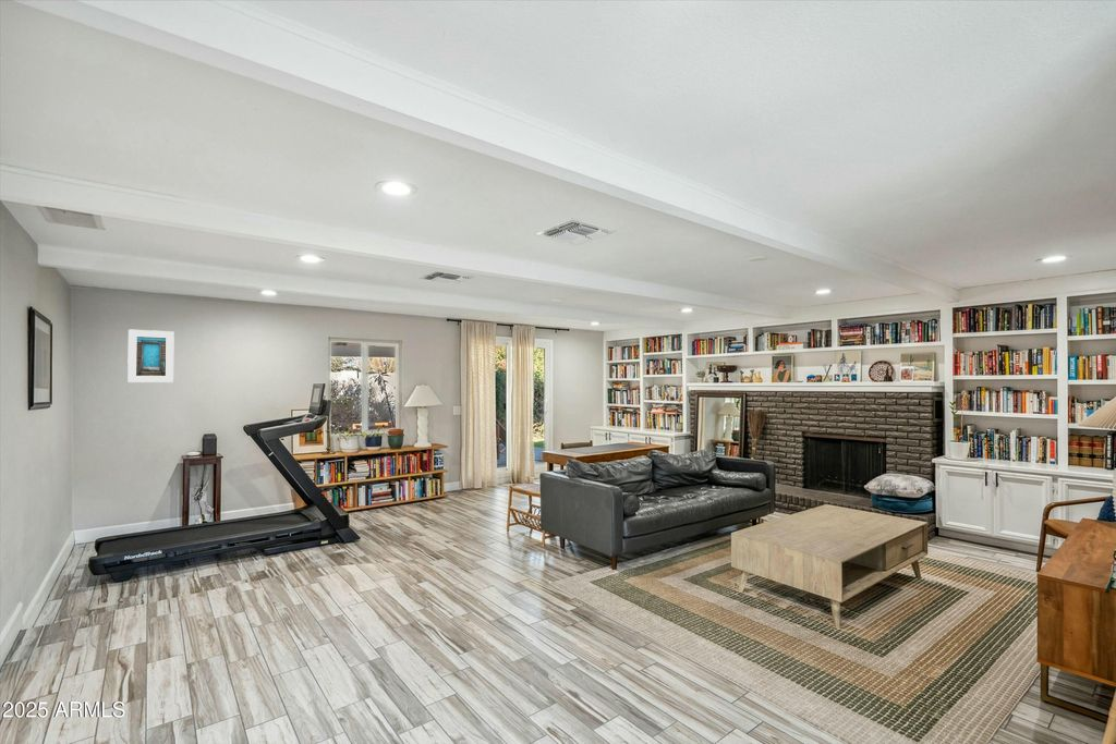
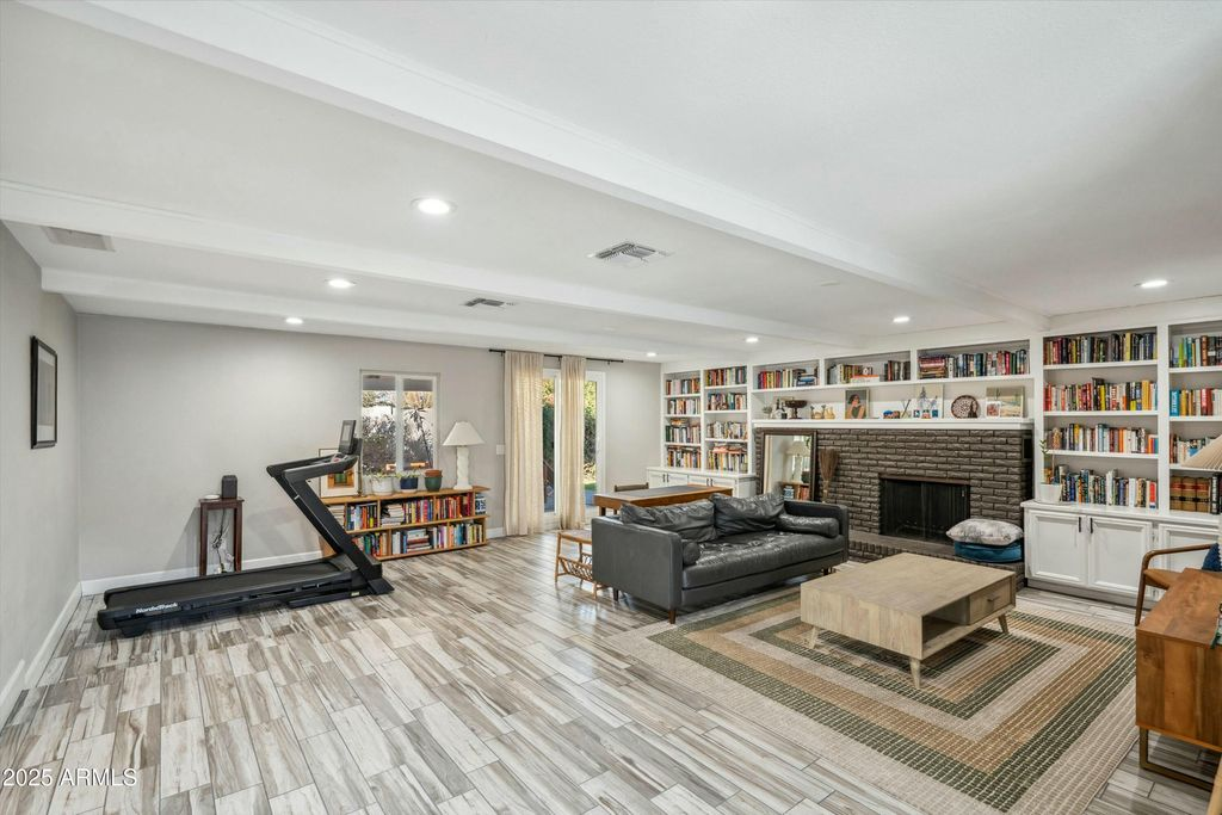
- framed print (150, 356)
